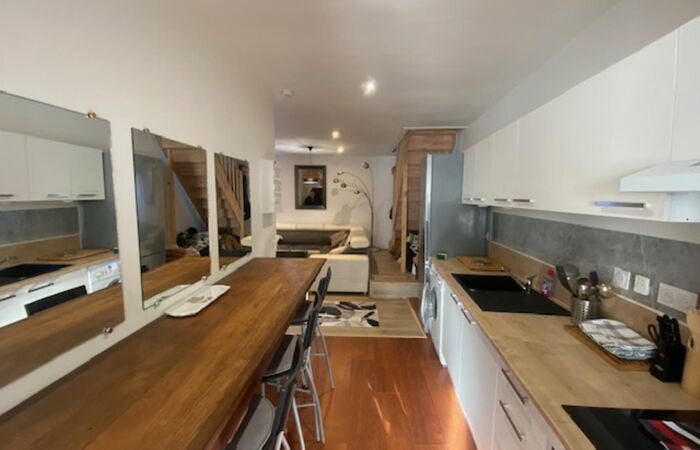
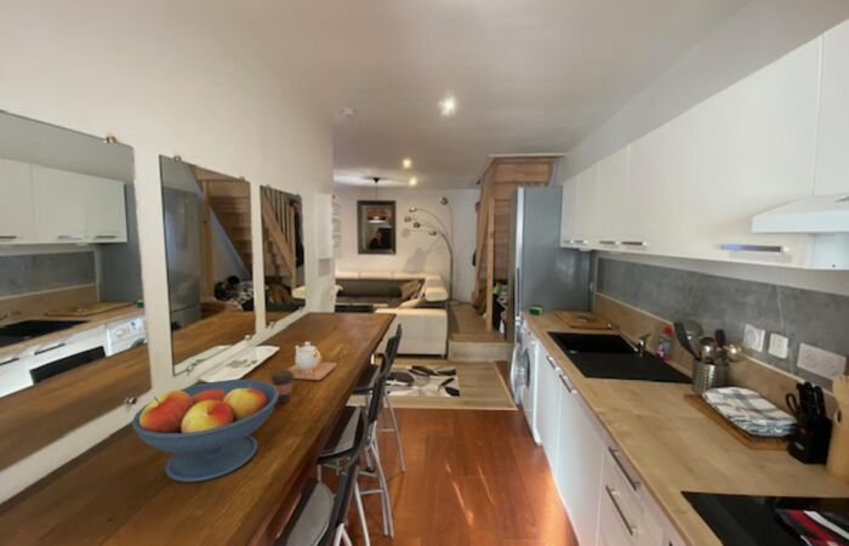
+ fruit bowl (212, 420)
+ coffee cup (283, 386)
+ teapot (309, 356)
